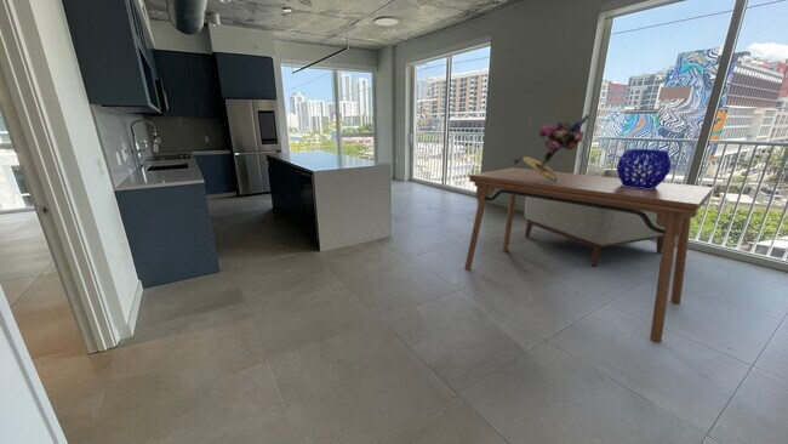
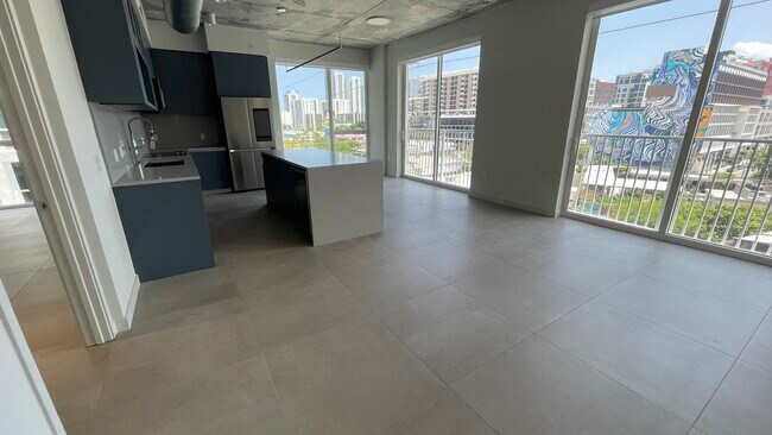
- dining table (576, 204)
- decorative bowl (641, 167)
- bouquet (548, 148)
- chair (594, 207)
